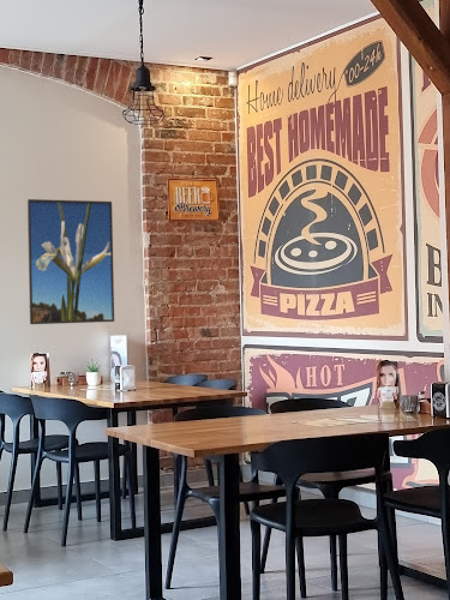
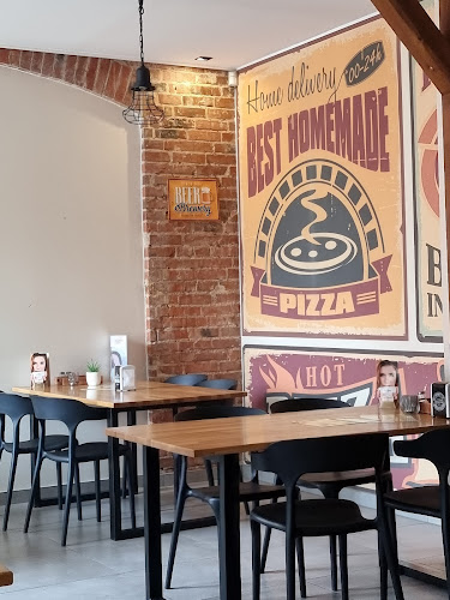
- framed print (71, 262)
